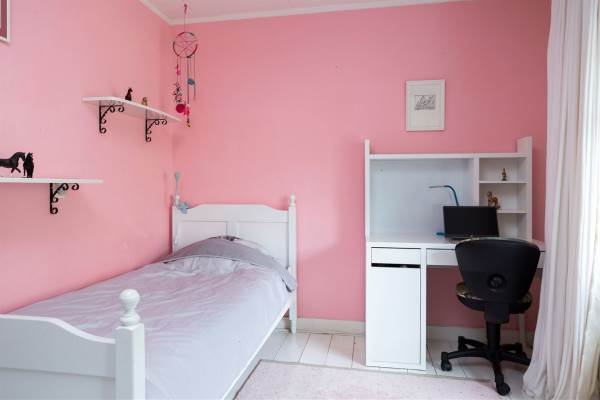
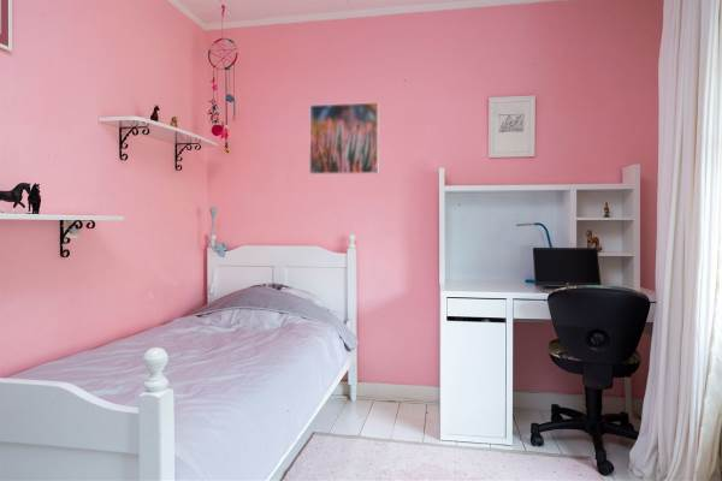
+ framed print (343, 138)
